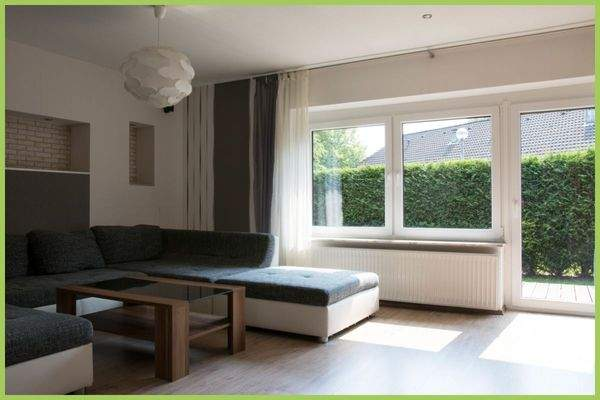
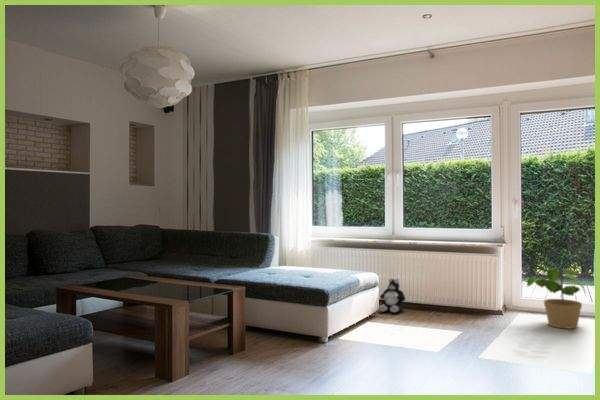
+ potted plant (555, 299)
+ plush toy (391, 295)
